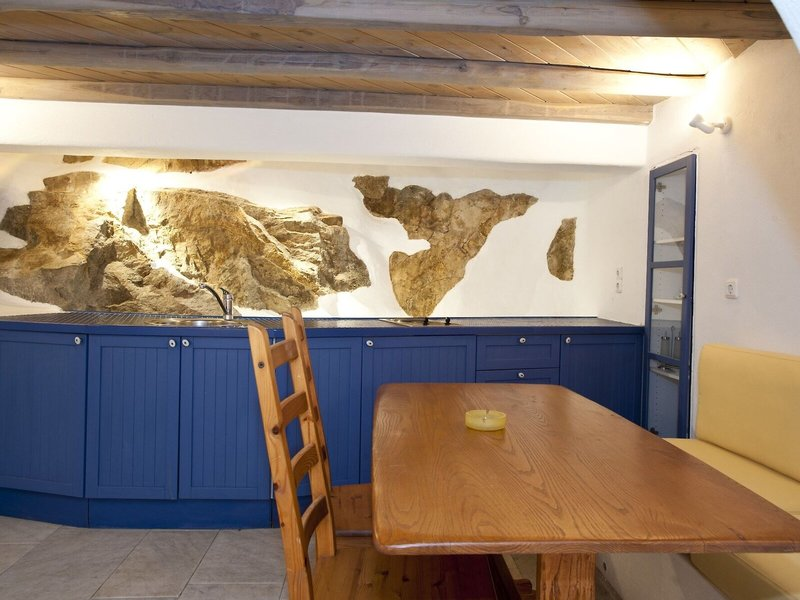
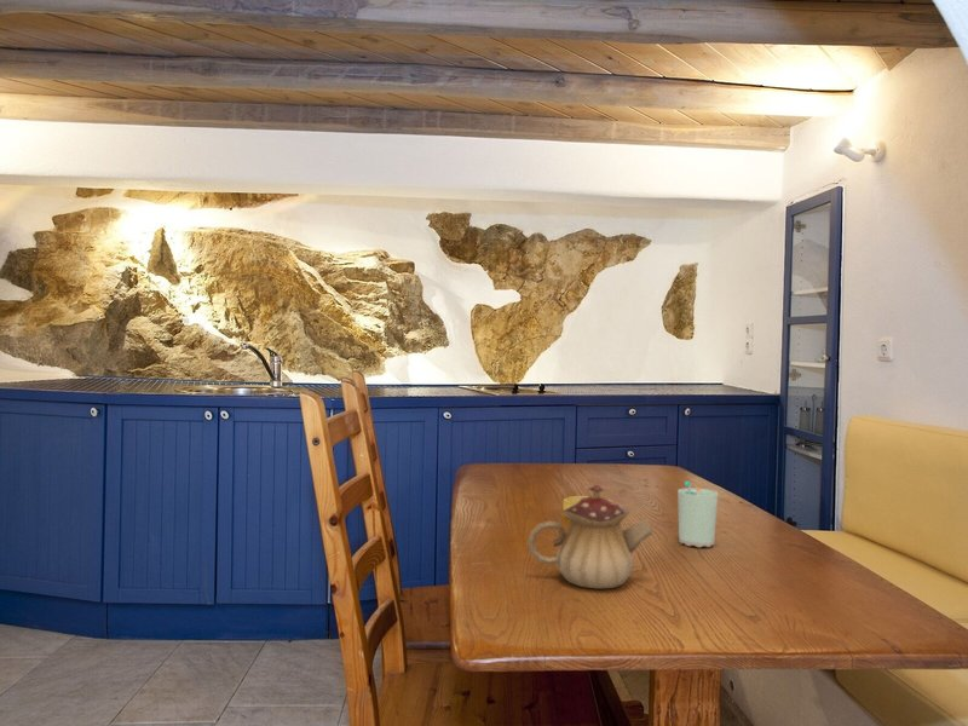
+ cup (697, 511)
+ teapot (589, 531)
